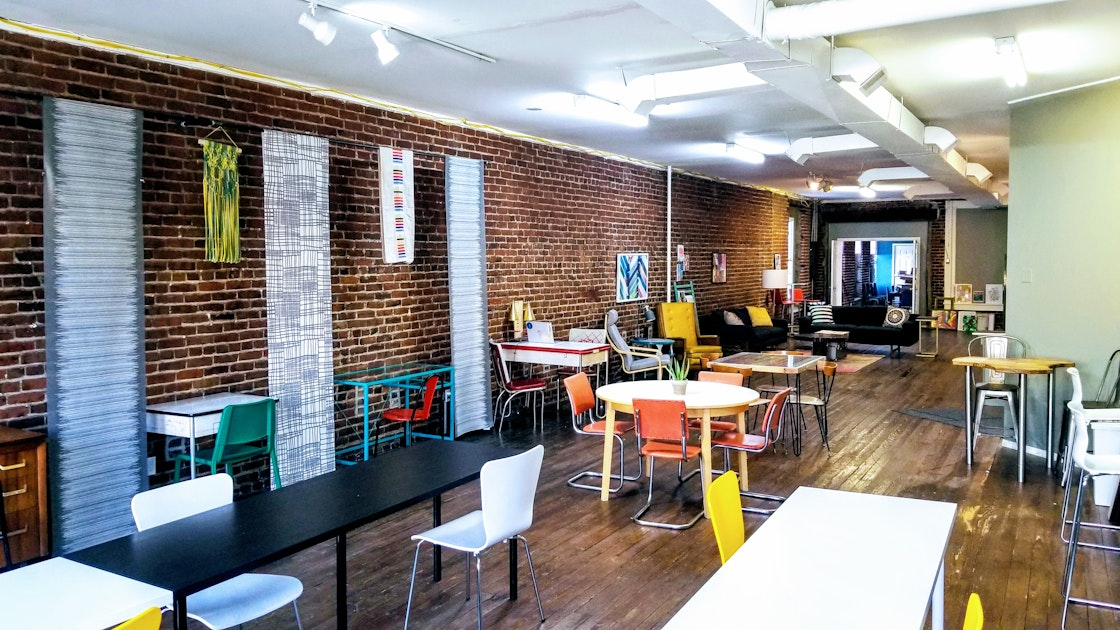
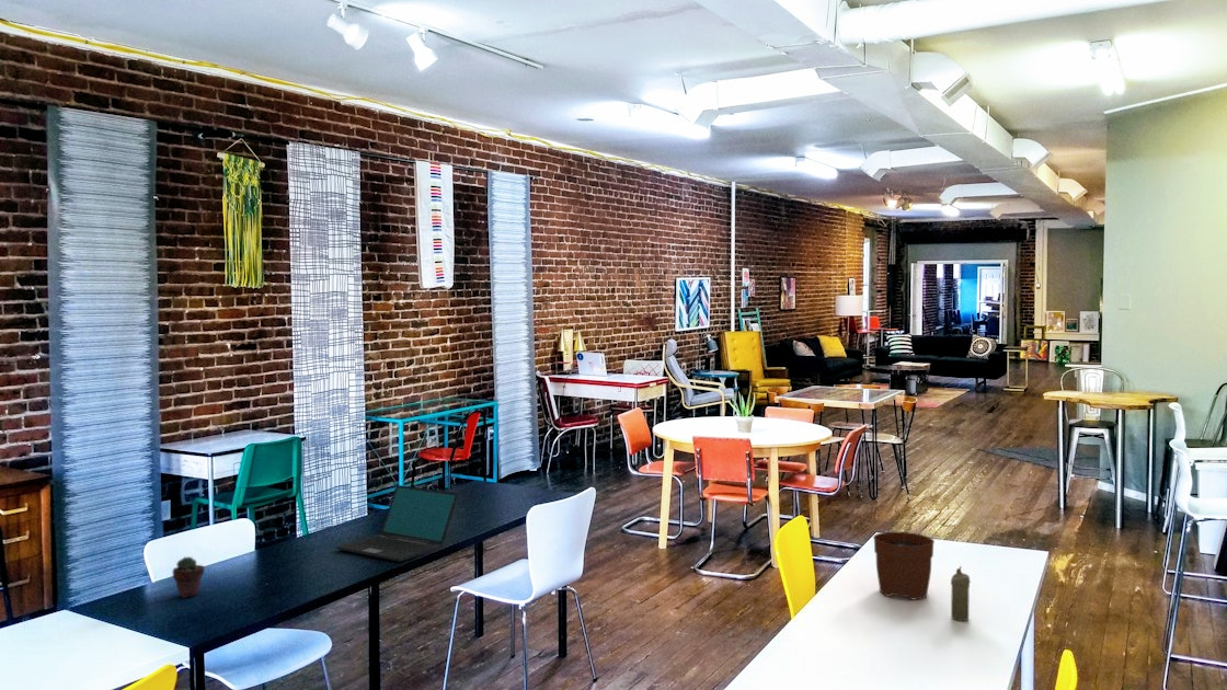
+ laptop (399, 520)
+ potted succulent (188, 575)
+ plant pot (903, 552)
+ candle (960, 591)
